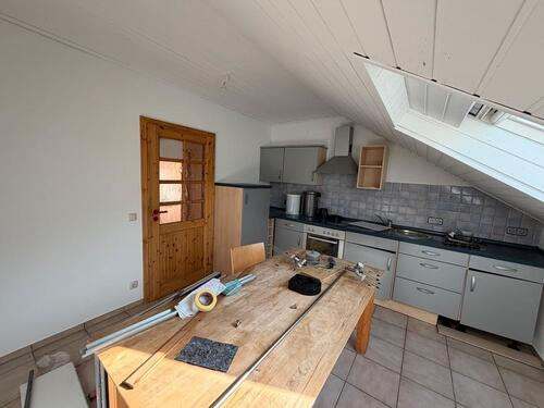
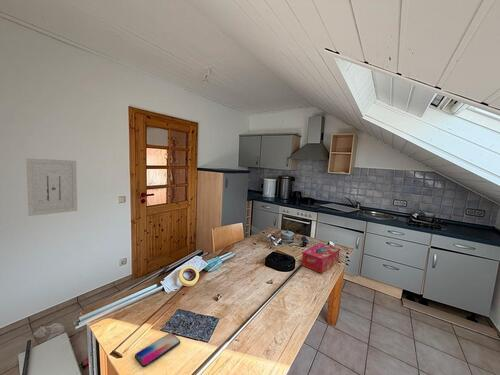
+ wall art (53, 186)
+ tissue box (321, 256)
+ smartphone (158, 348)
